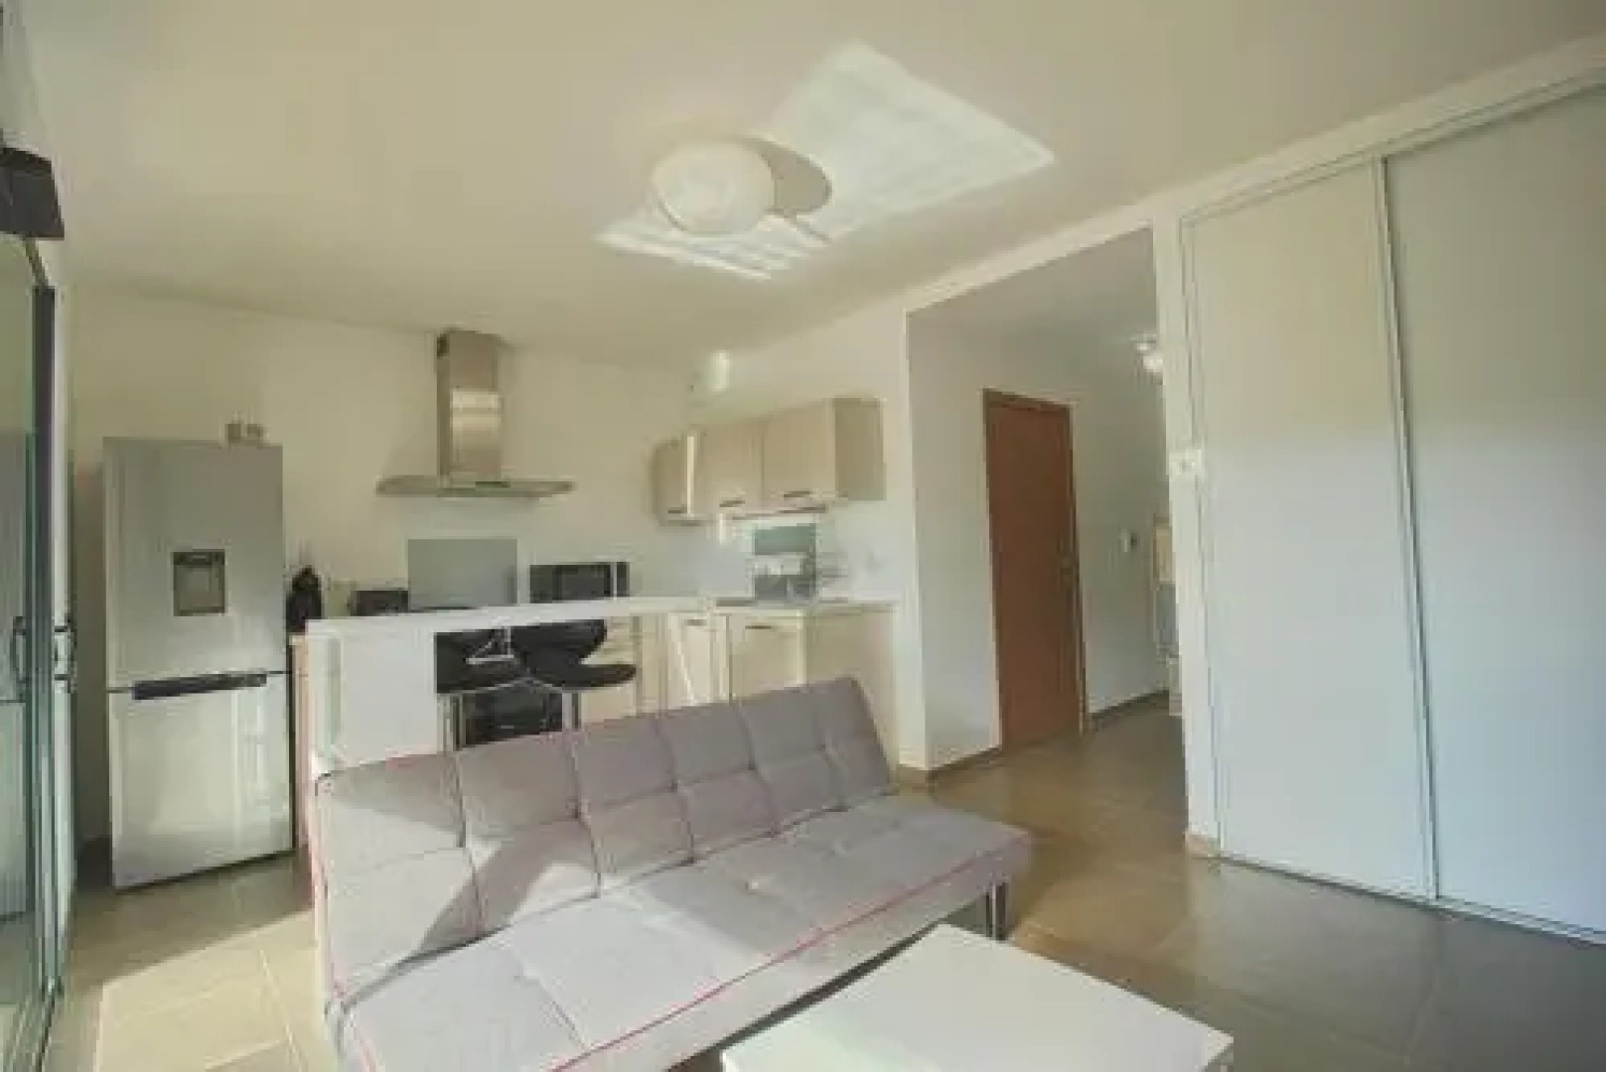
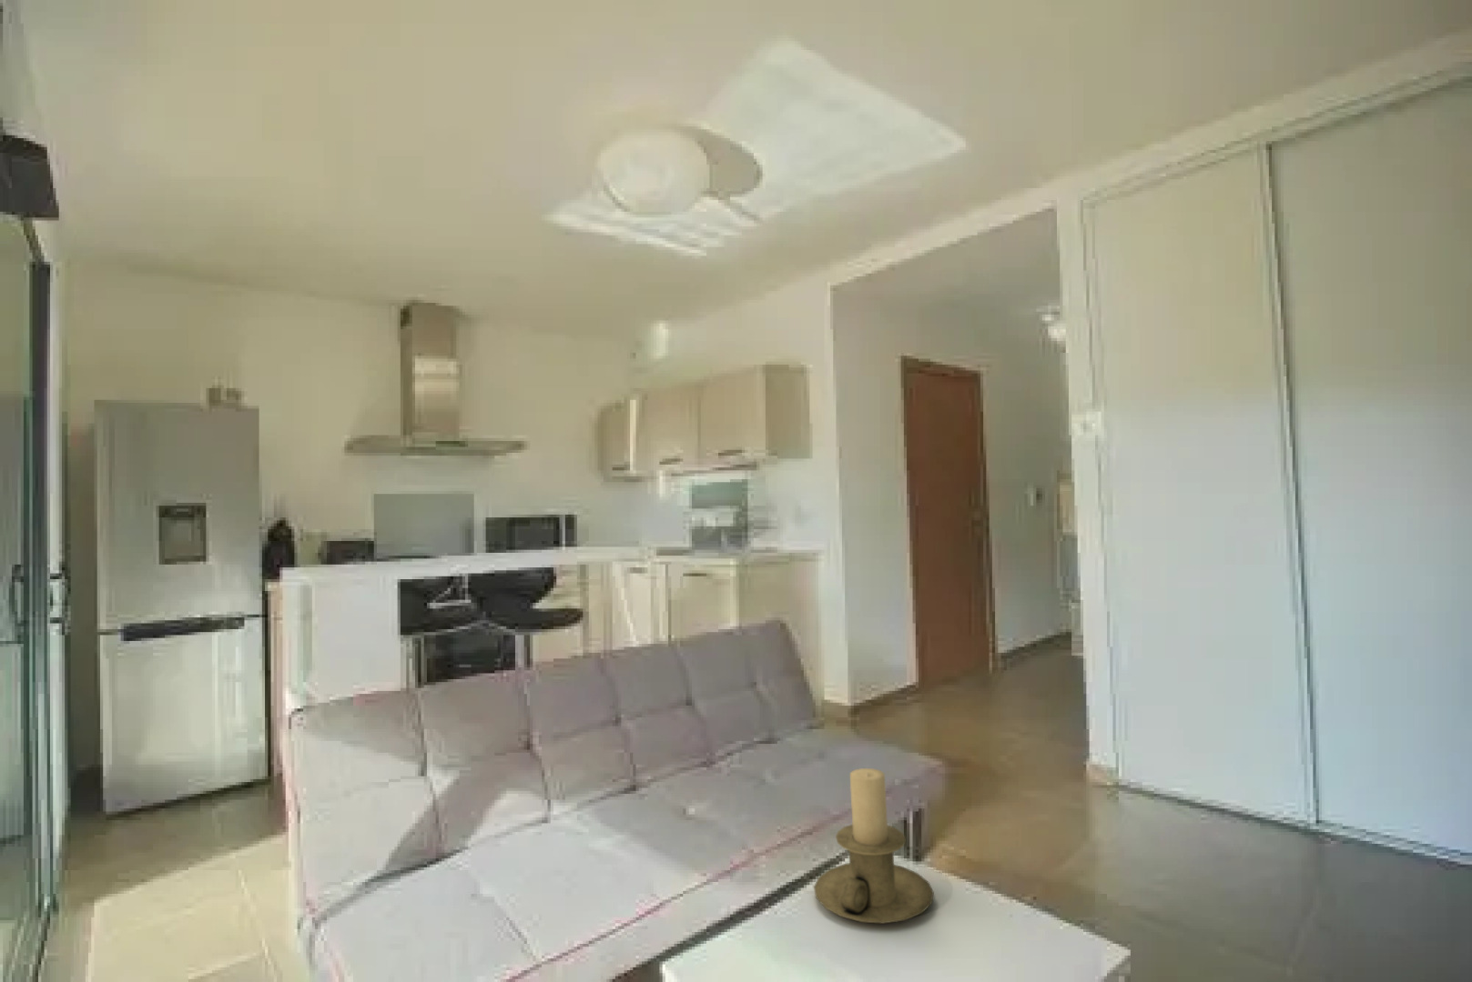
+ candle holder (870, 835)
